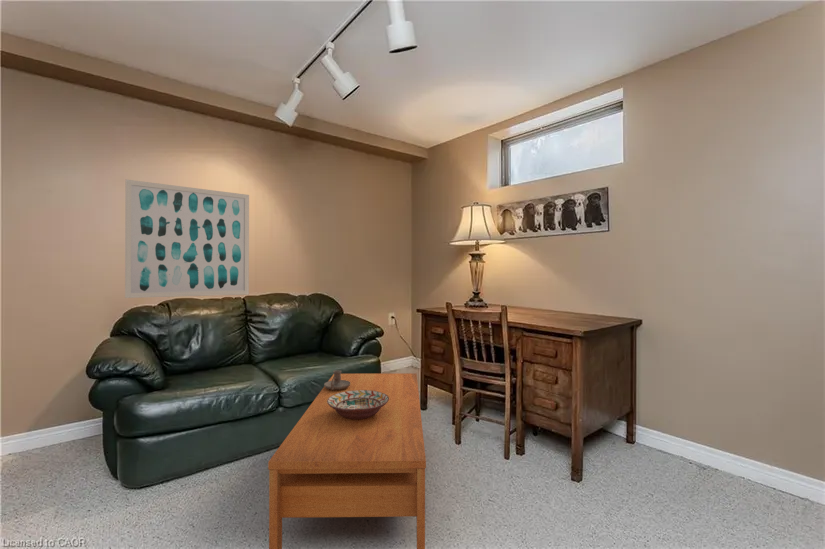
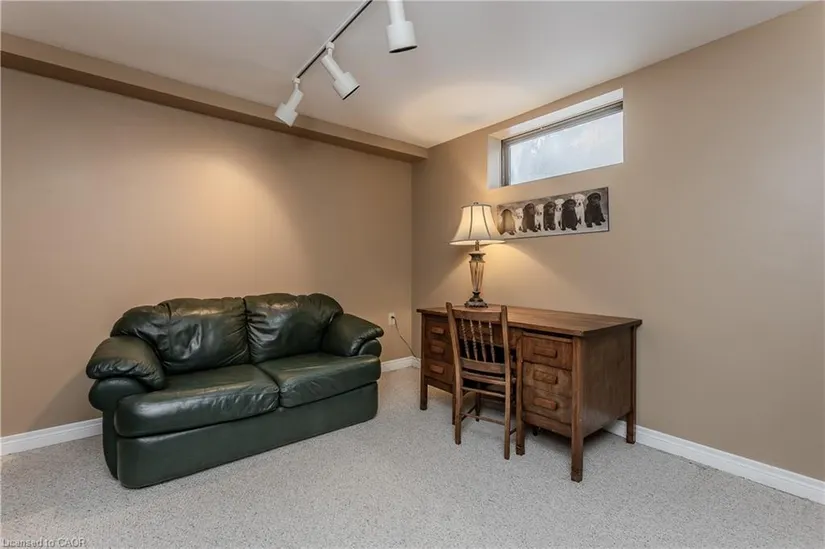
- decorative bowl (358, 406)
- wall art (192, 241)
- candle holder (336, 379)
- coffee table (365, 445)
